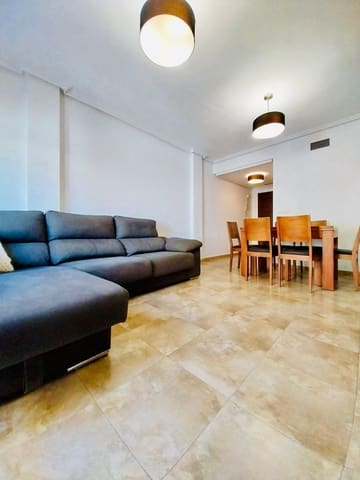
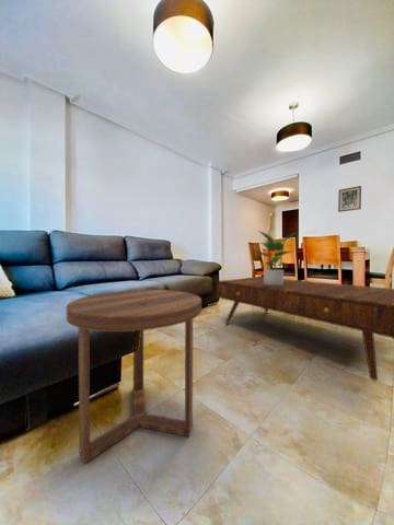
+ potted plant (276, 257)
+ coffee table (299, 310)
+ wall art (349, 199)
+ side table (139, 360)
